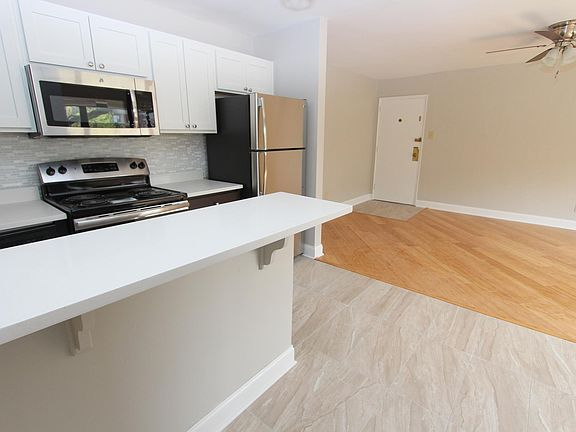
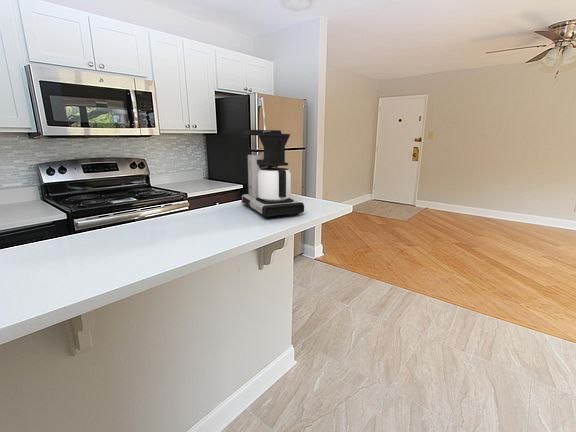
+ coffee maker (270, 171)
